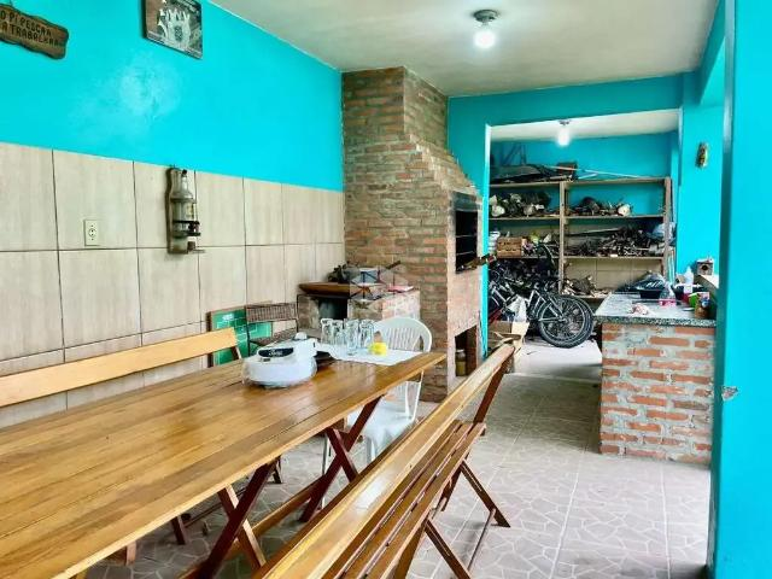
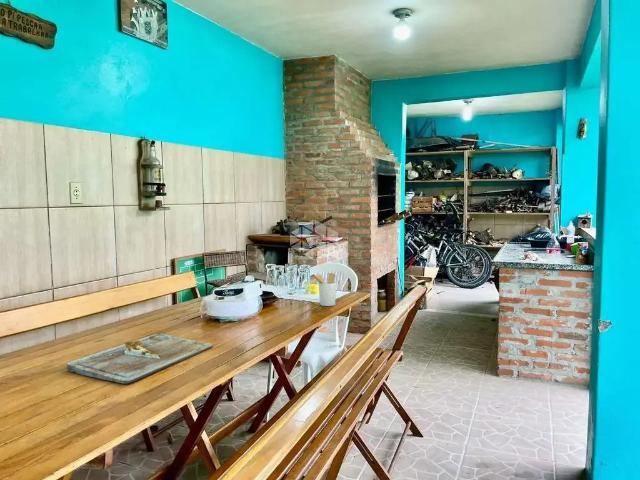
+ utensil holder (323, 288)
+ cutting board (145, 349)
